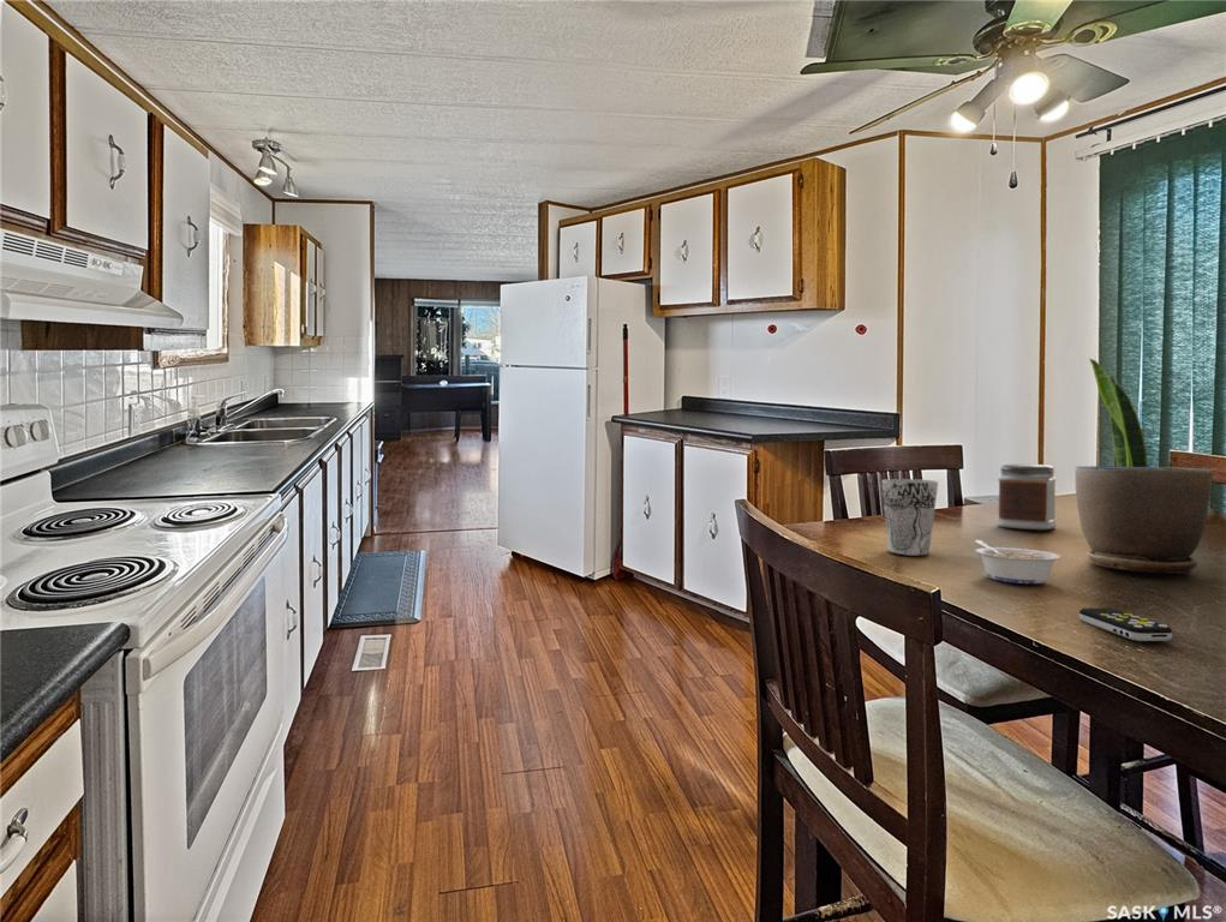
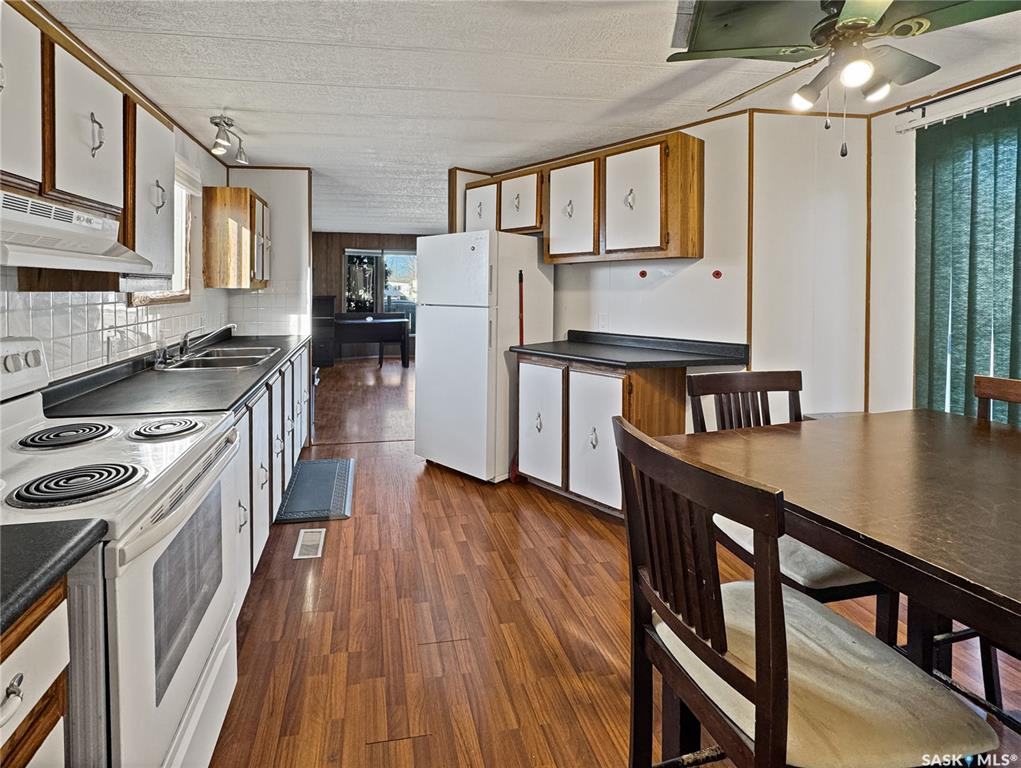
- potted plant (1141, 462)
- cup (909, 516)
- legume (1012, 563)
- remote control (1123, 623)
- jar (1027, 496)
